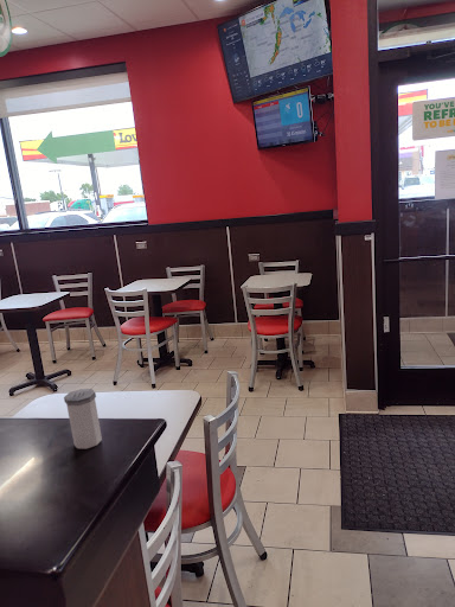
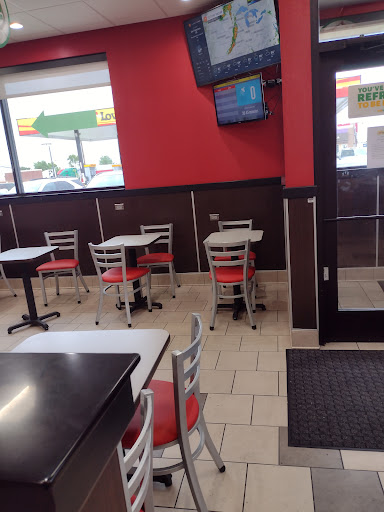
- salt shaker (83, 418)
